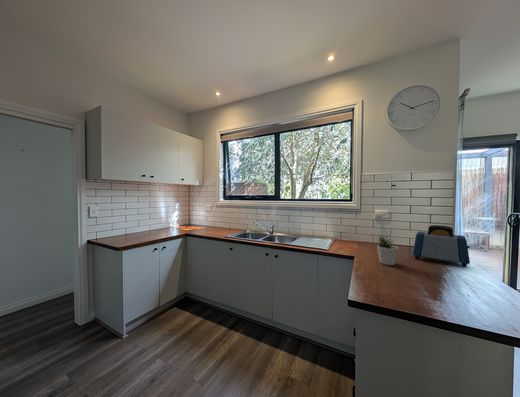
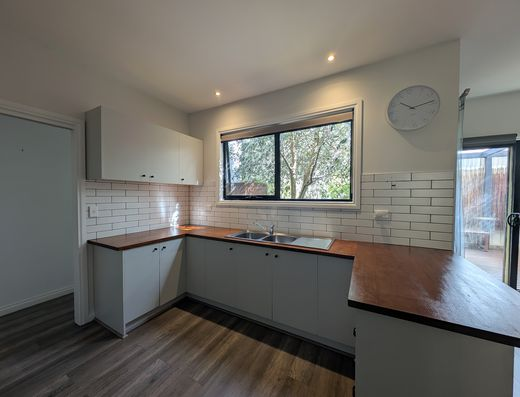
- potted plant (386, 248)
- toaster (439, 243)
